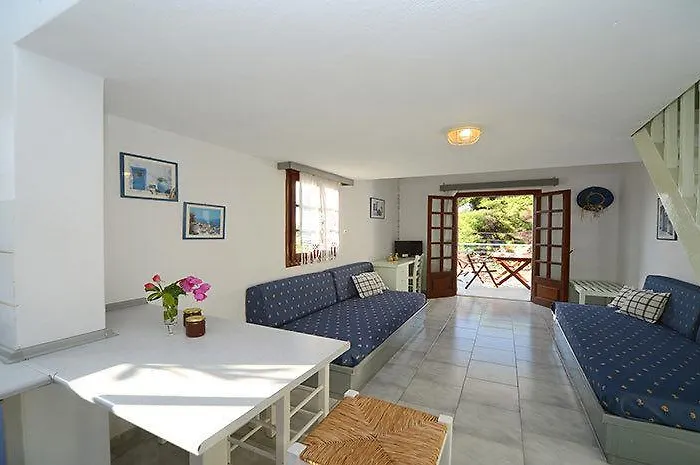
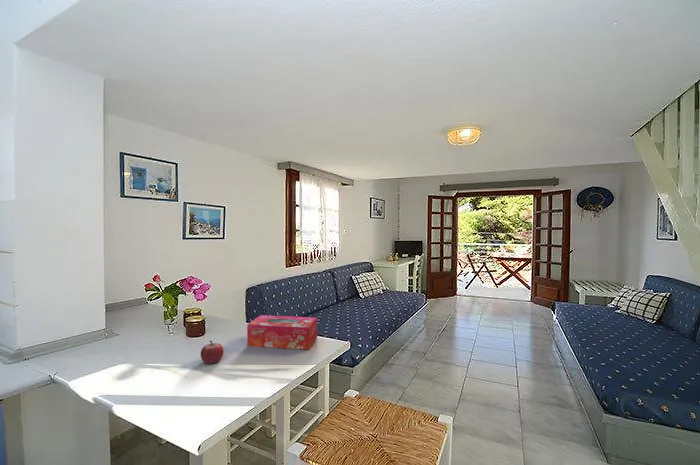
+ fruit (212, 350)
+ tissue box (283, 331)
